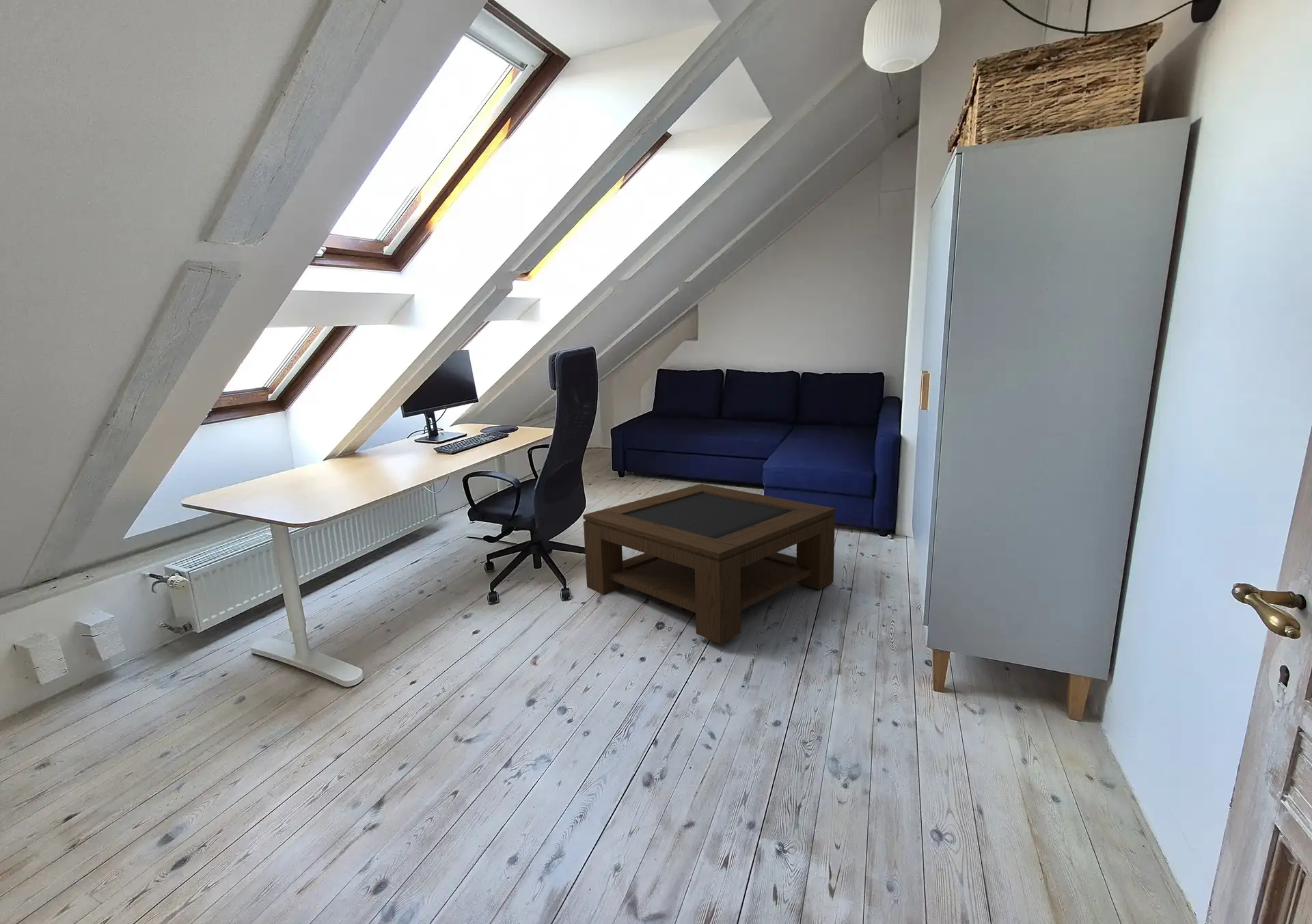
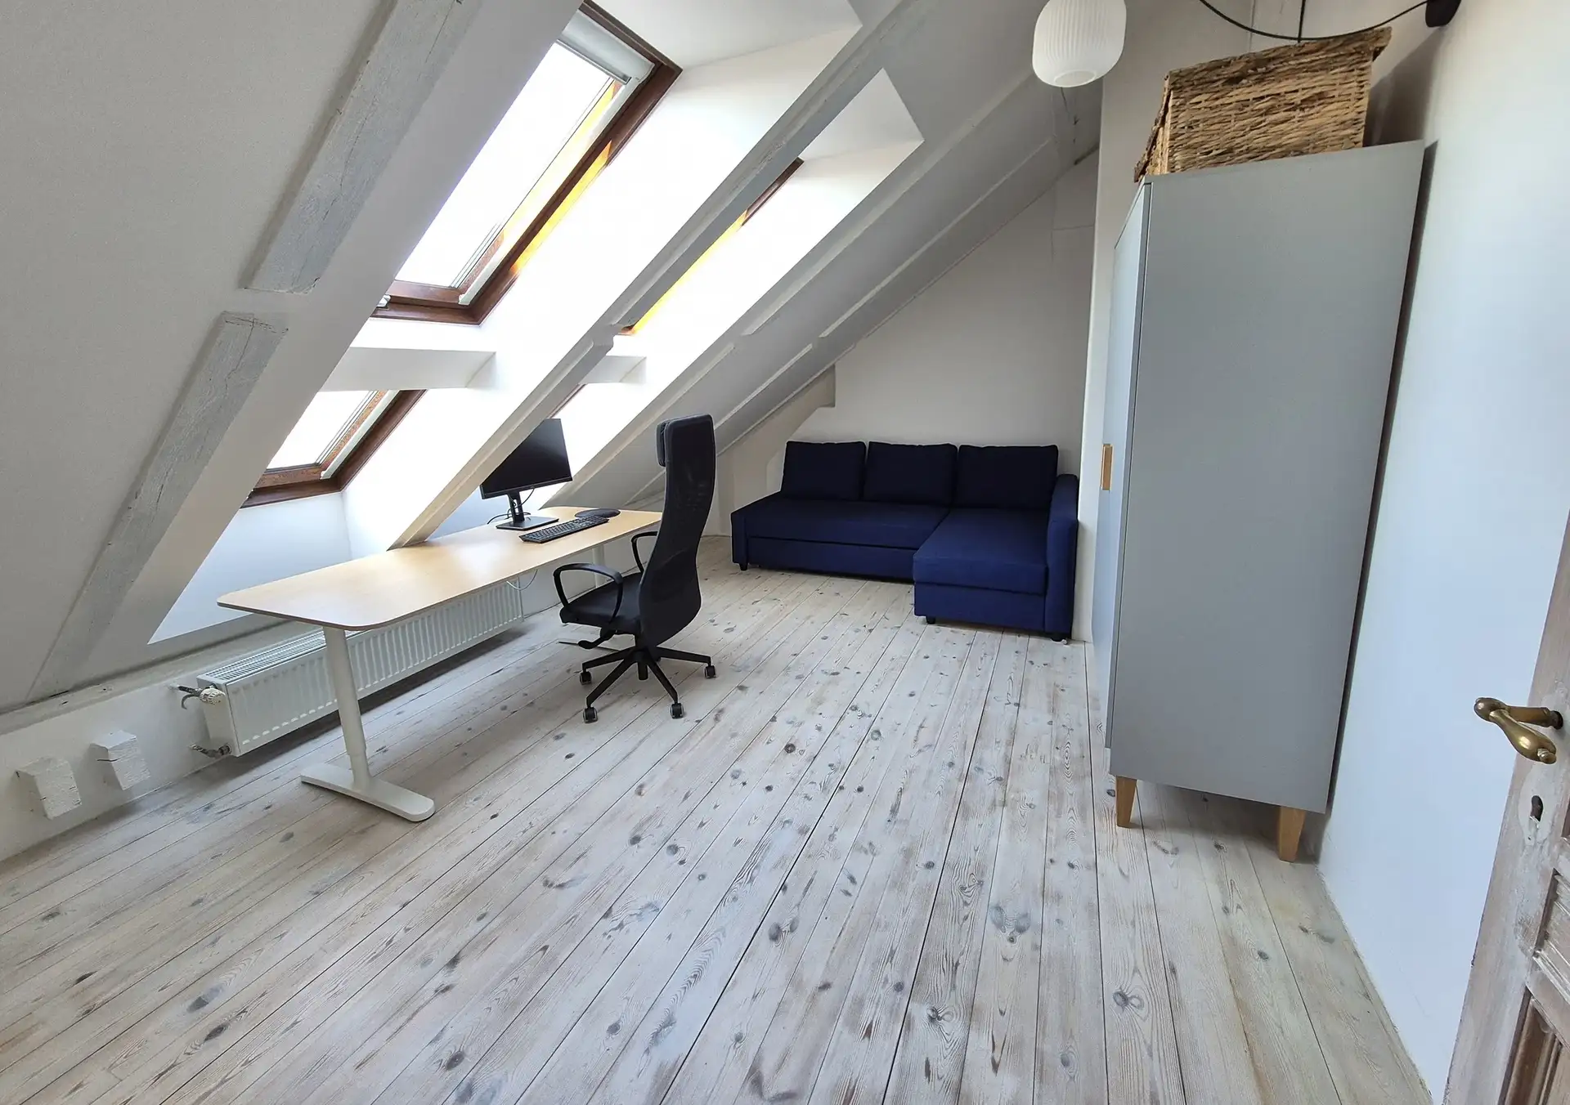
- coffee table (709, 548)
